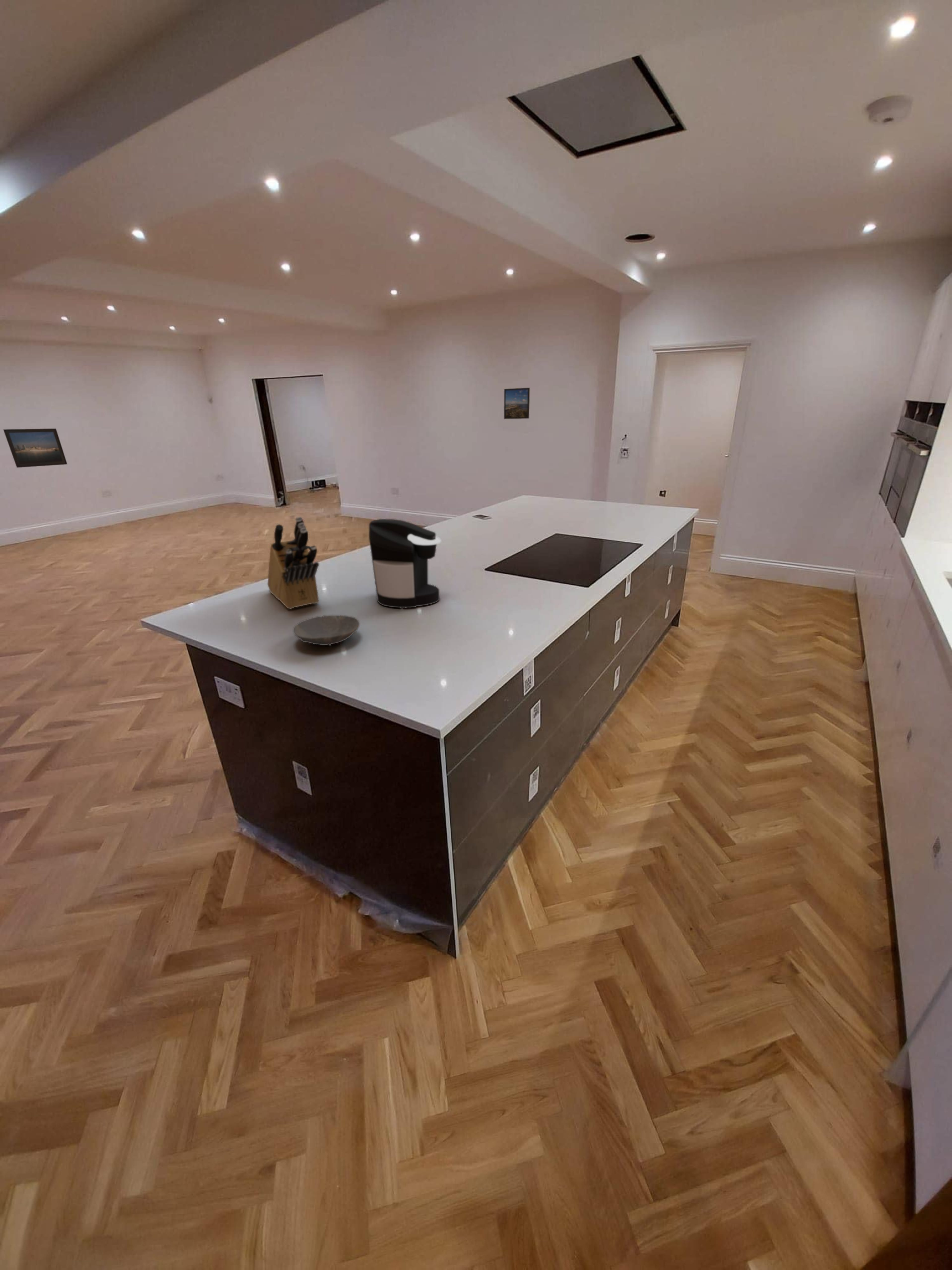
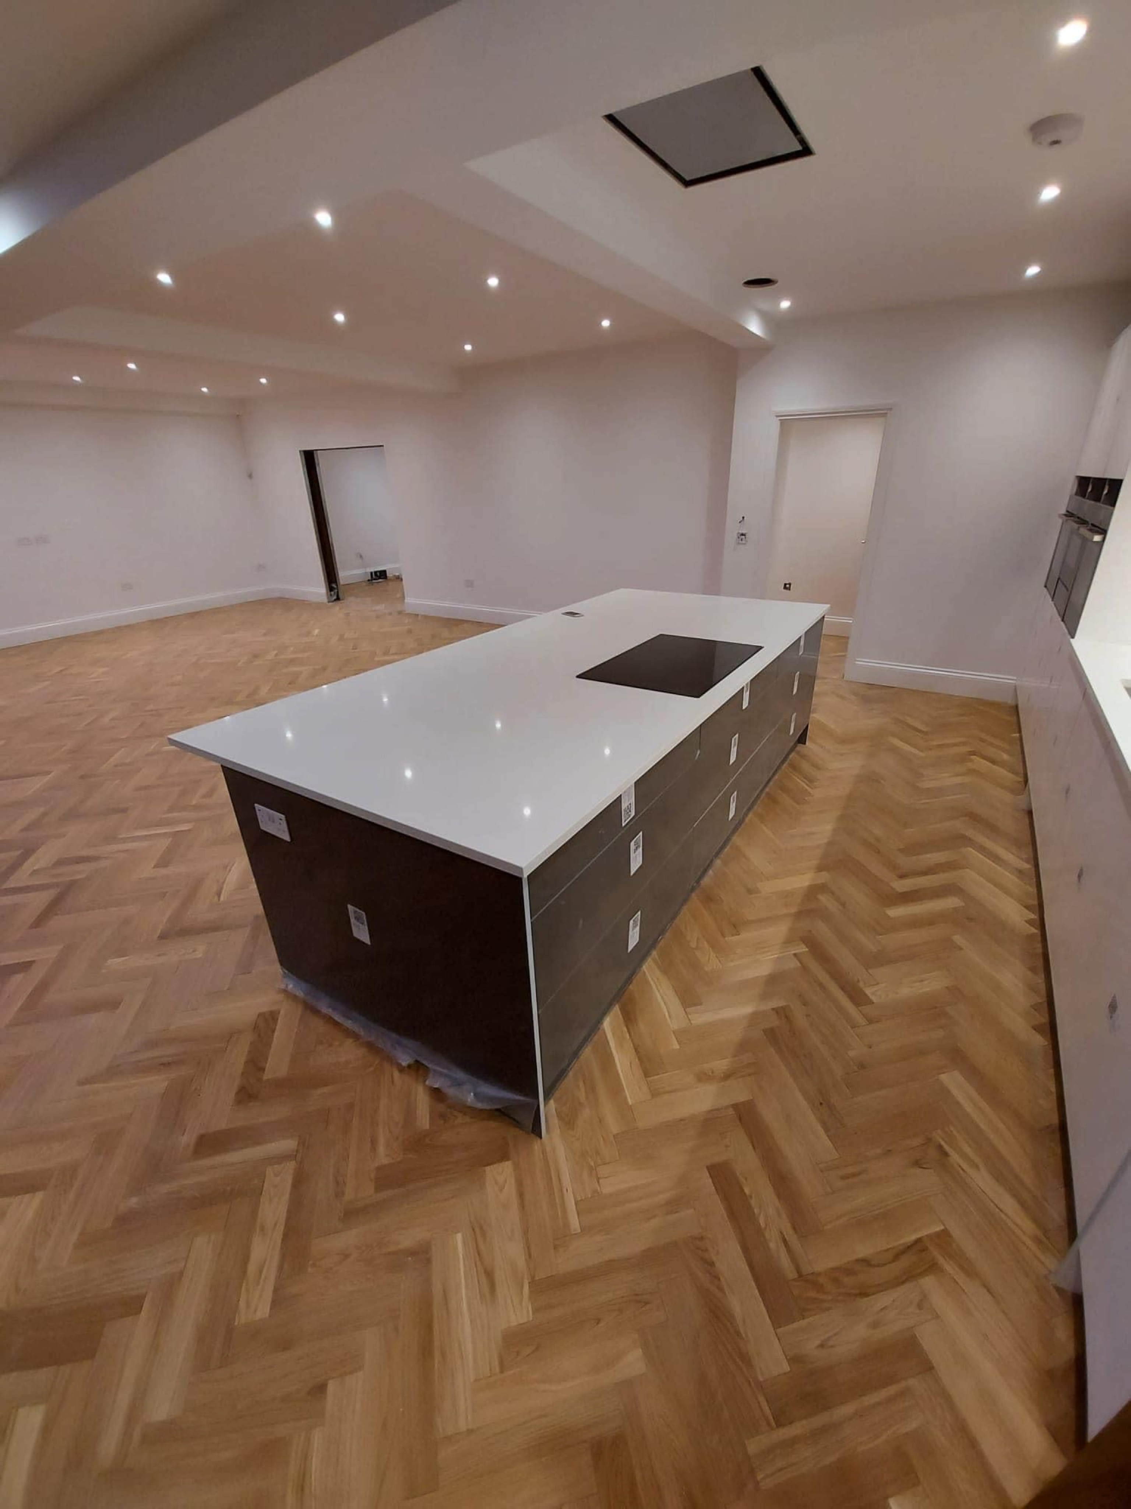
- bowl (328, 633)
- knife block (289, 558)
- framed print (517, 404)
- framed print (37, 447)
- coffee maker (407, 561)
